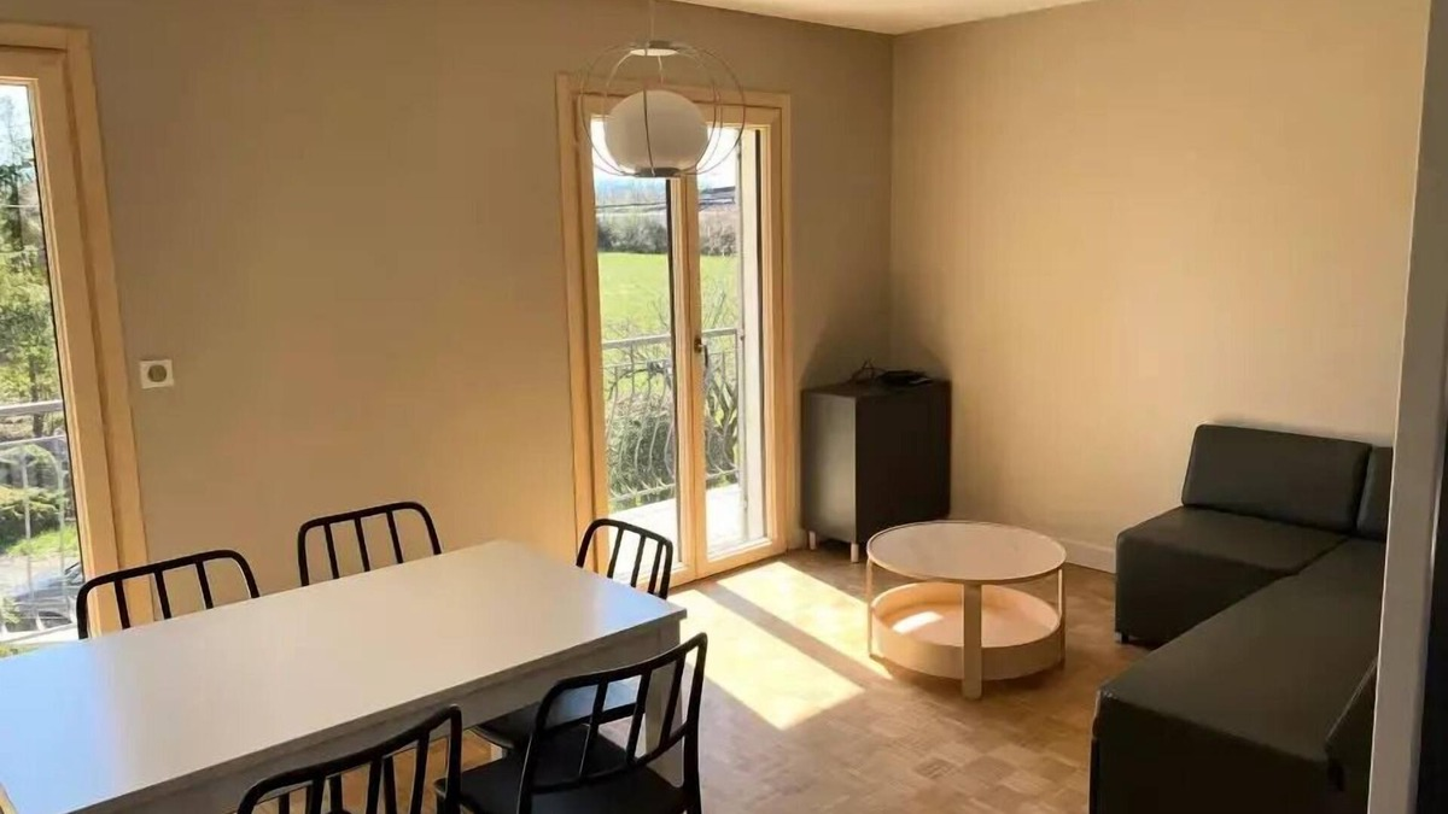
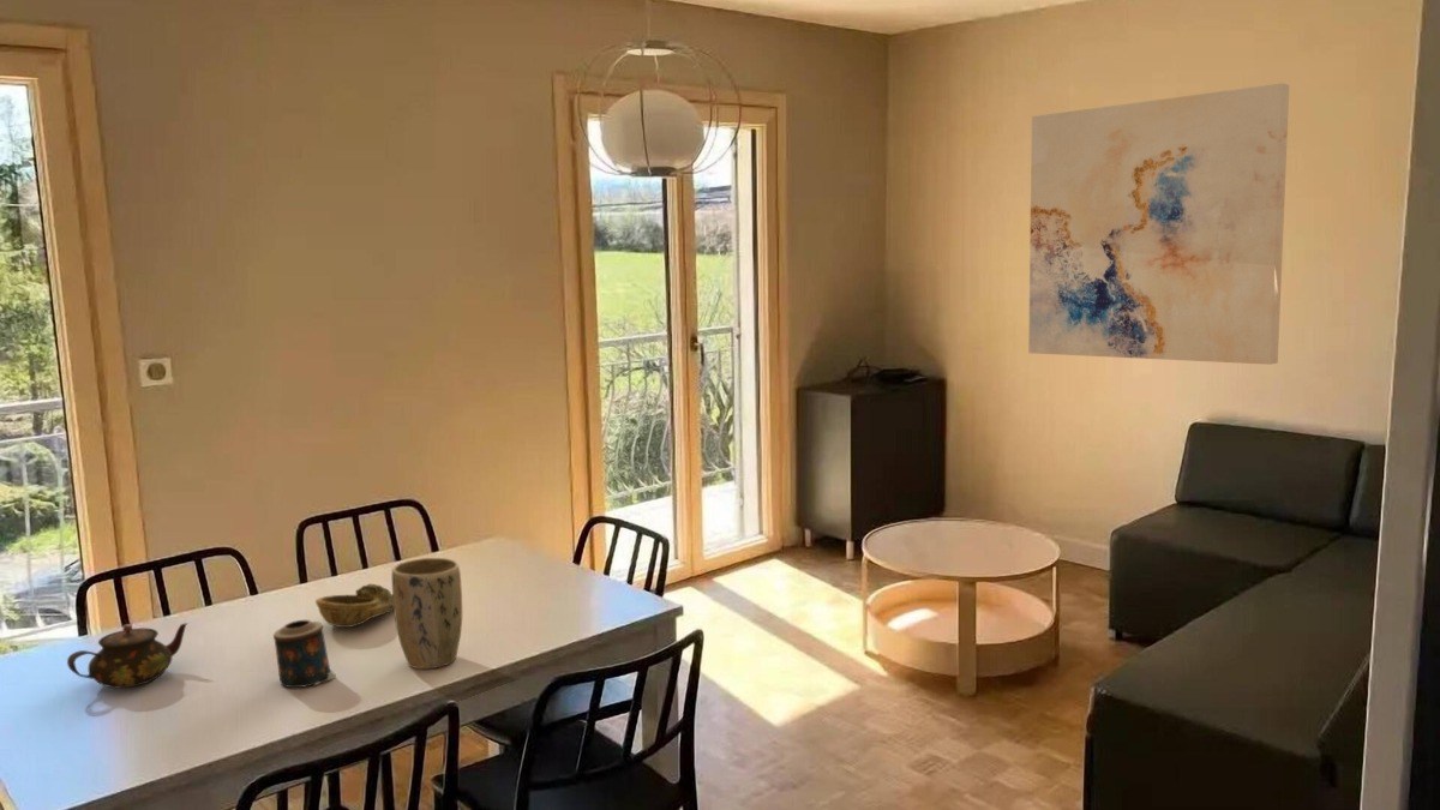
+ plant pot (428, 613)
+ teapot (131, 652)
+ wall art (1146, 232)
+ decorative bowl (364, 602)
+ candle (306, 648)
